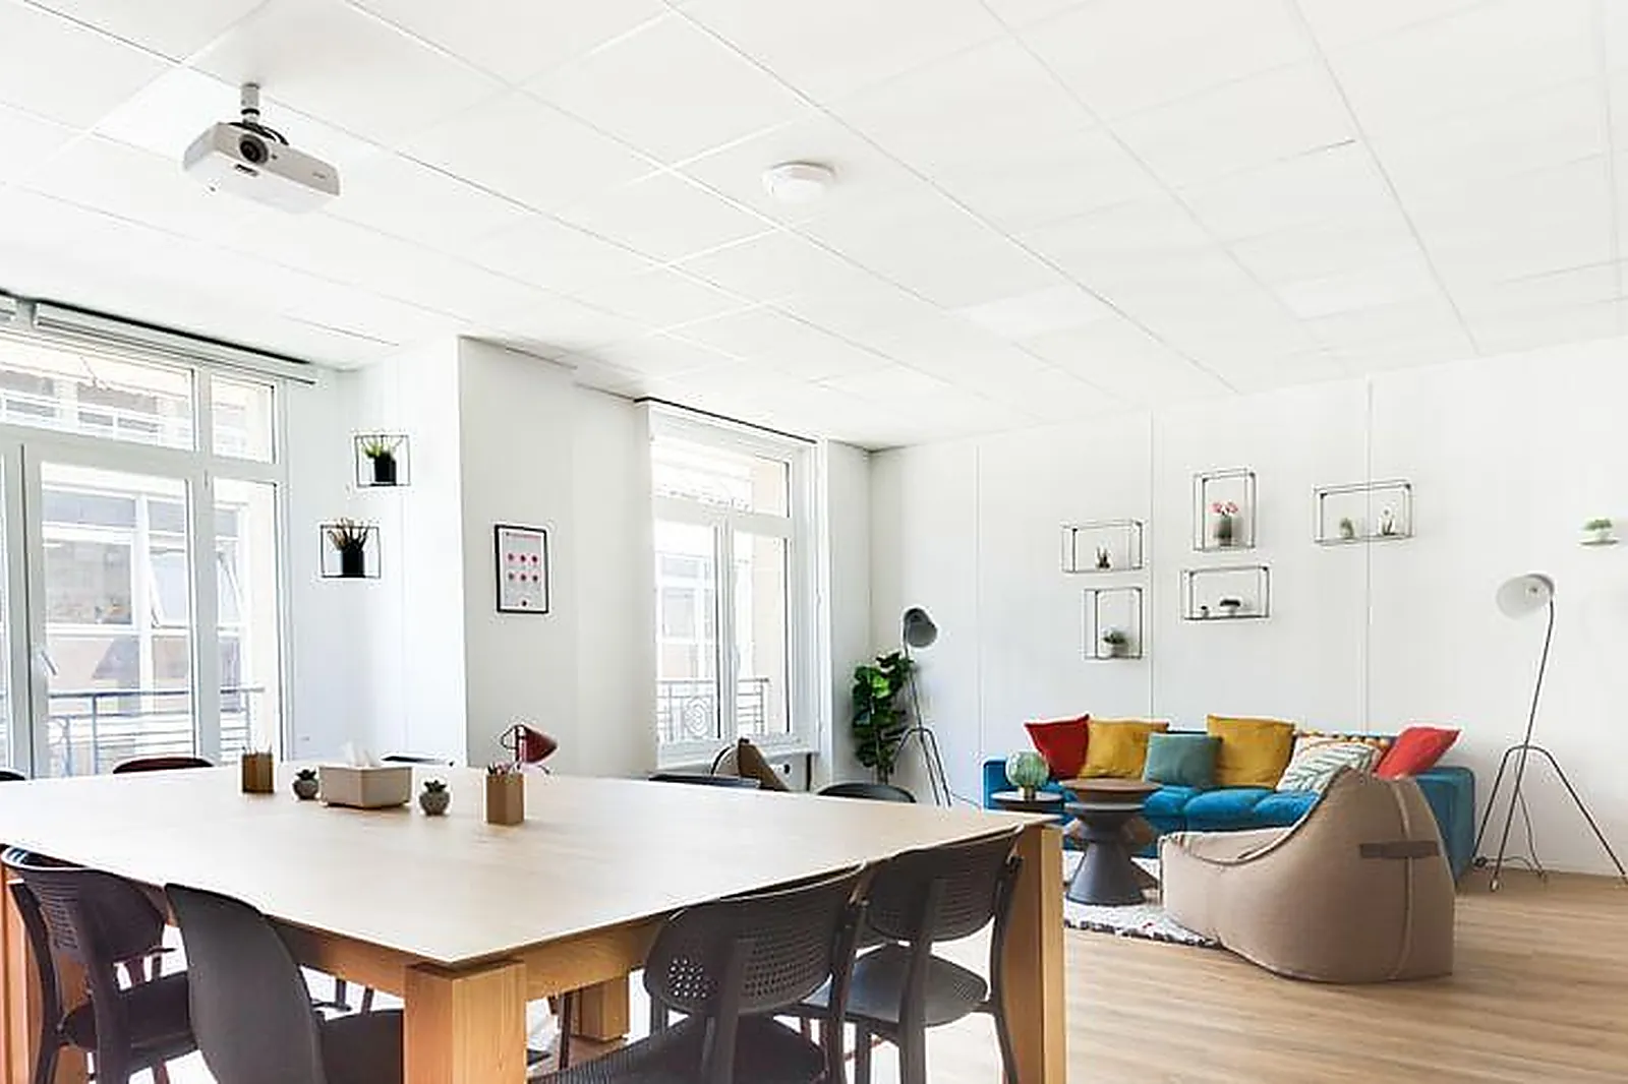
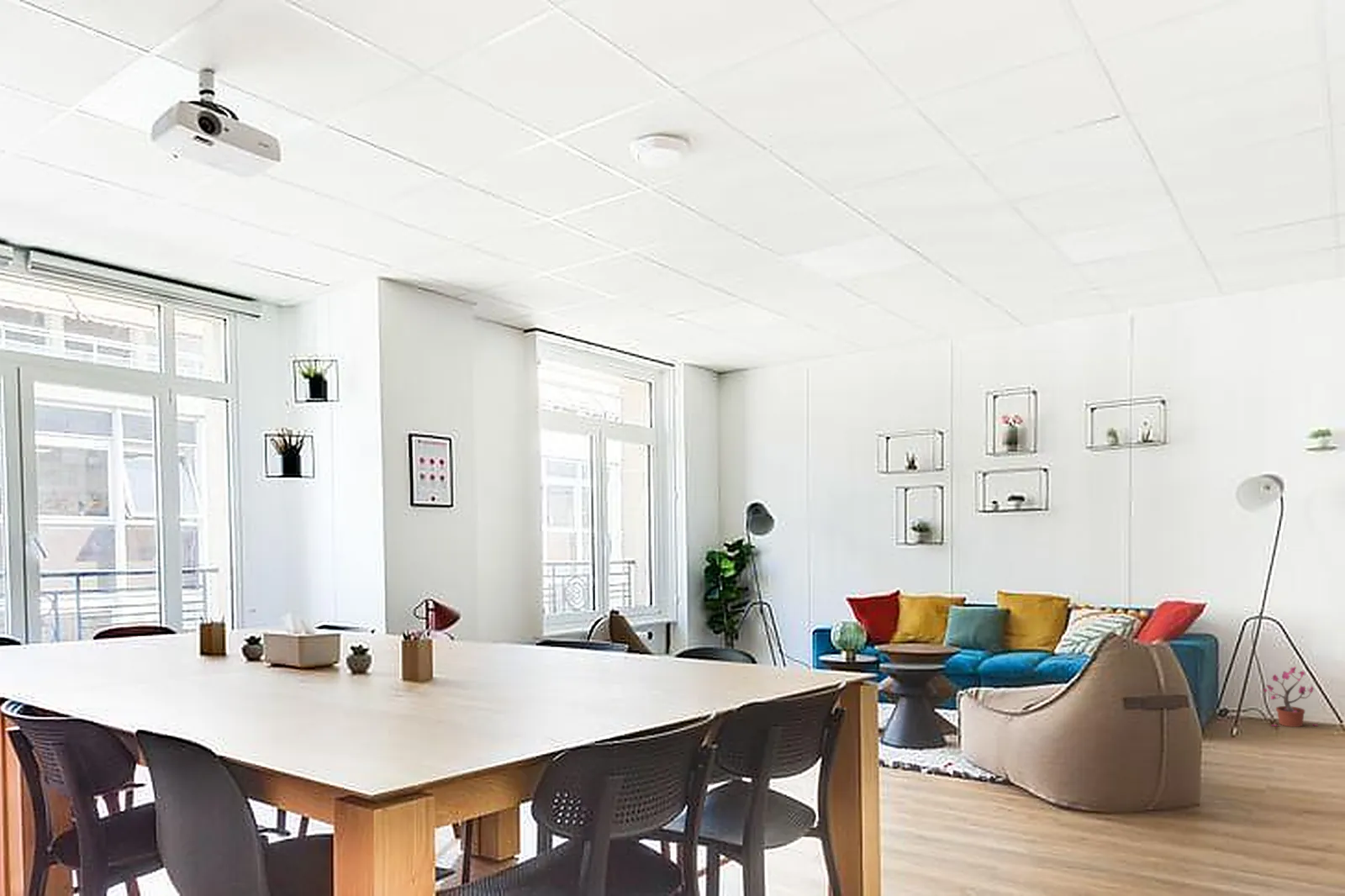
+ potted plant (1288, 696)
